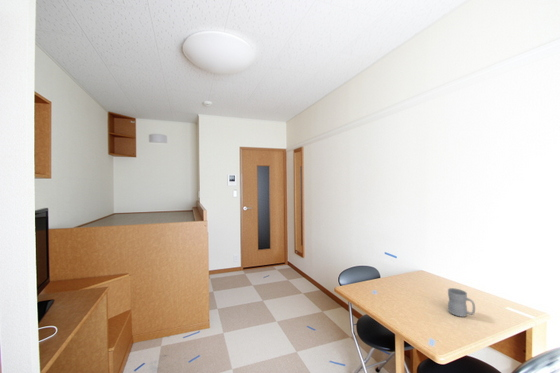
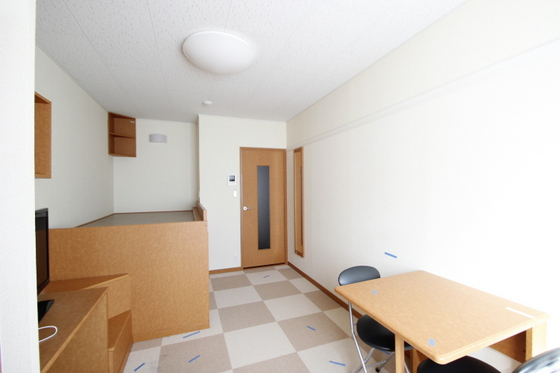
- mug (461, 303)
